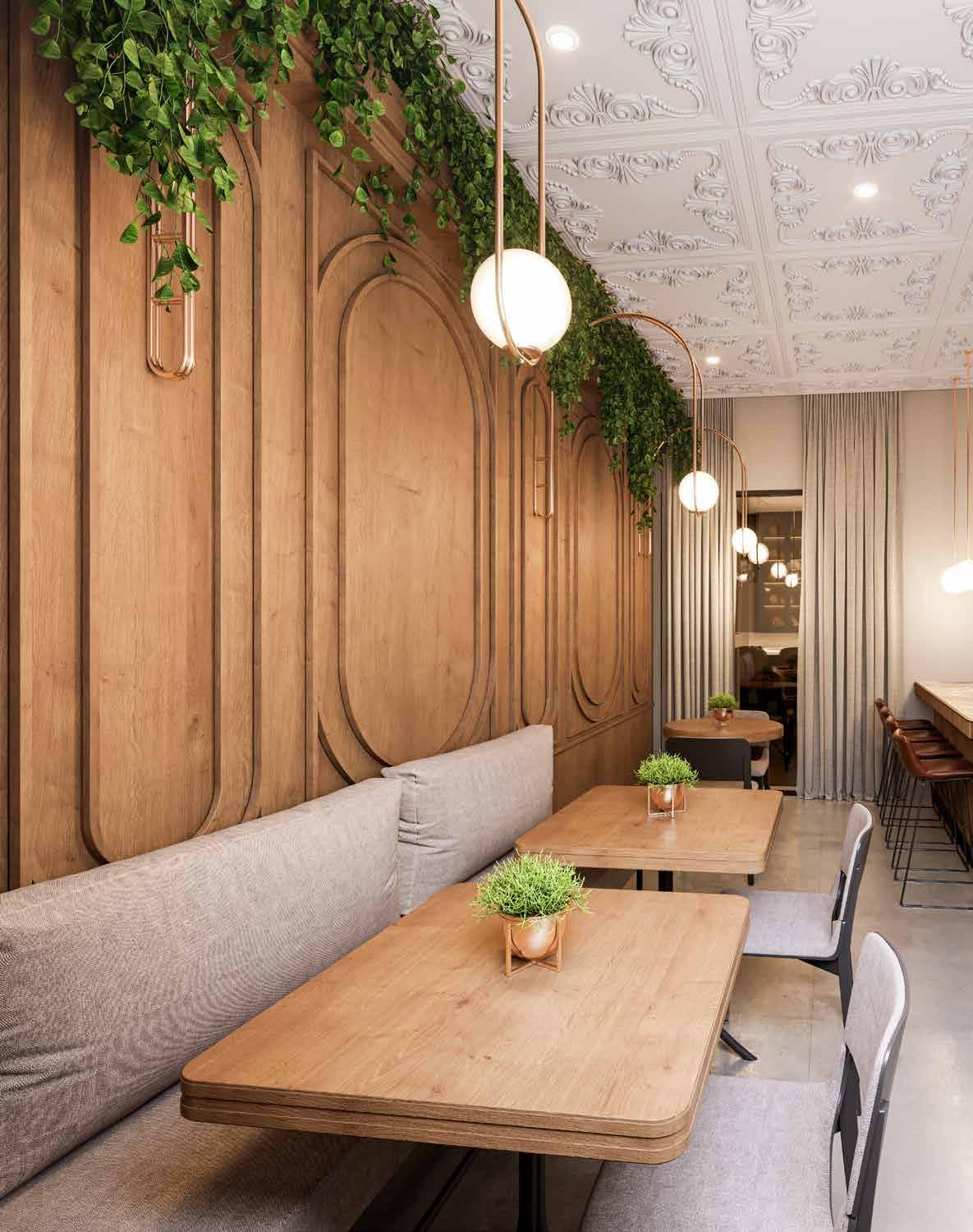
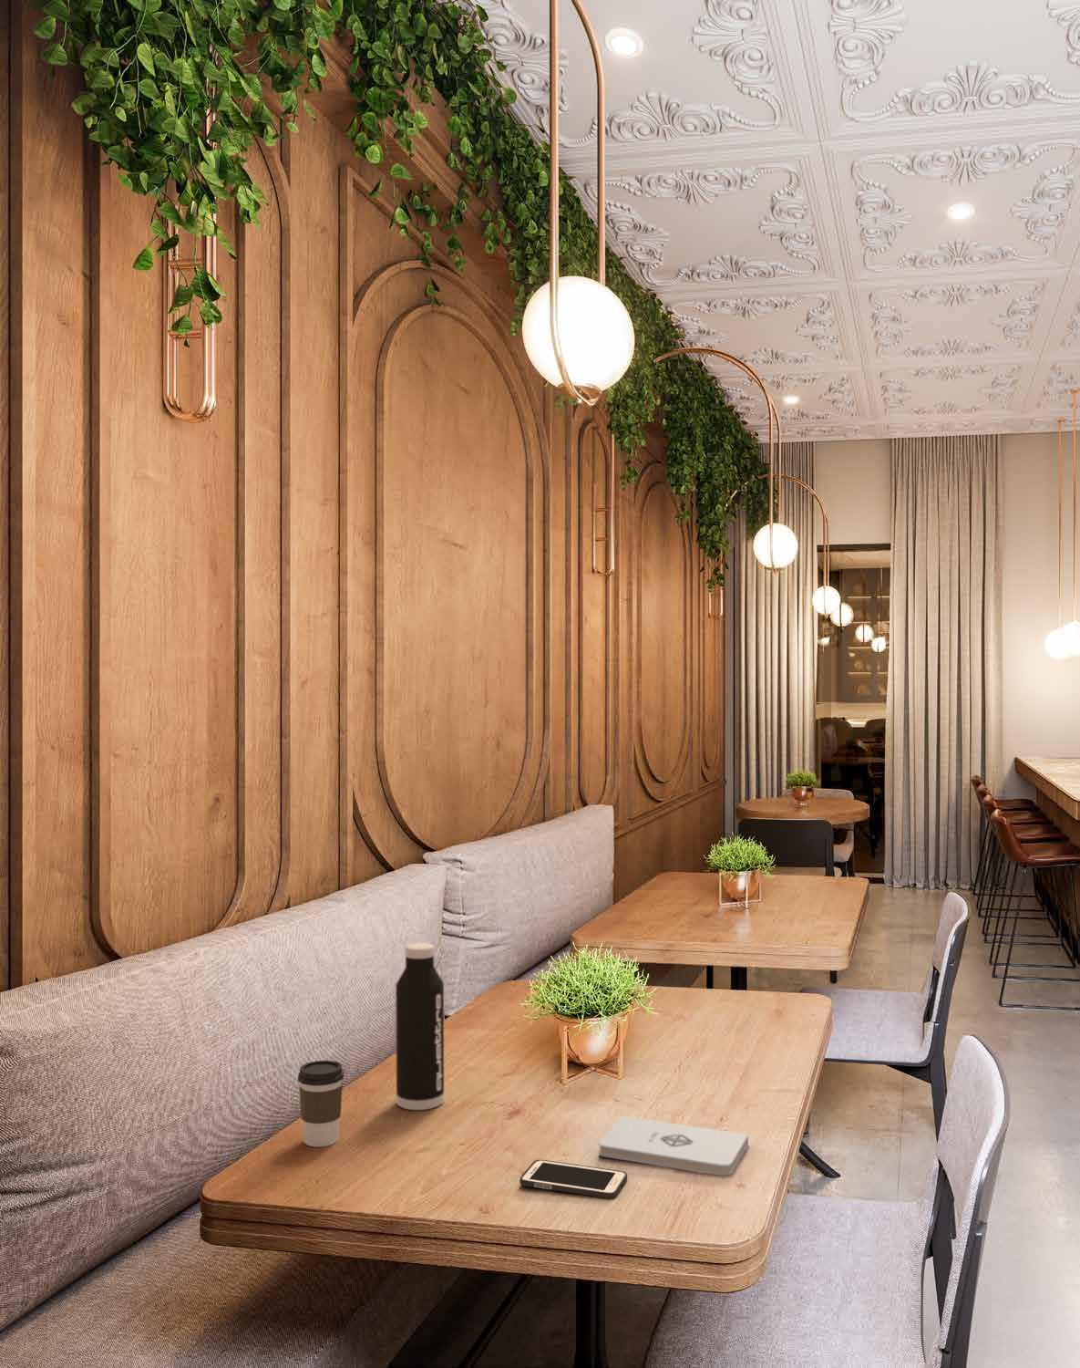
+ notepad (673, 1145)
+ cell phone (573, 1178)
+ coffee cup (321, 1104)
+ water bottle (421, 1024)
